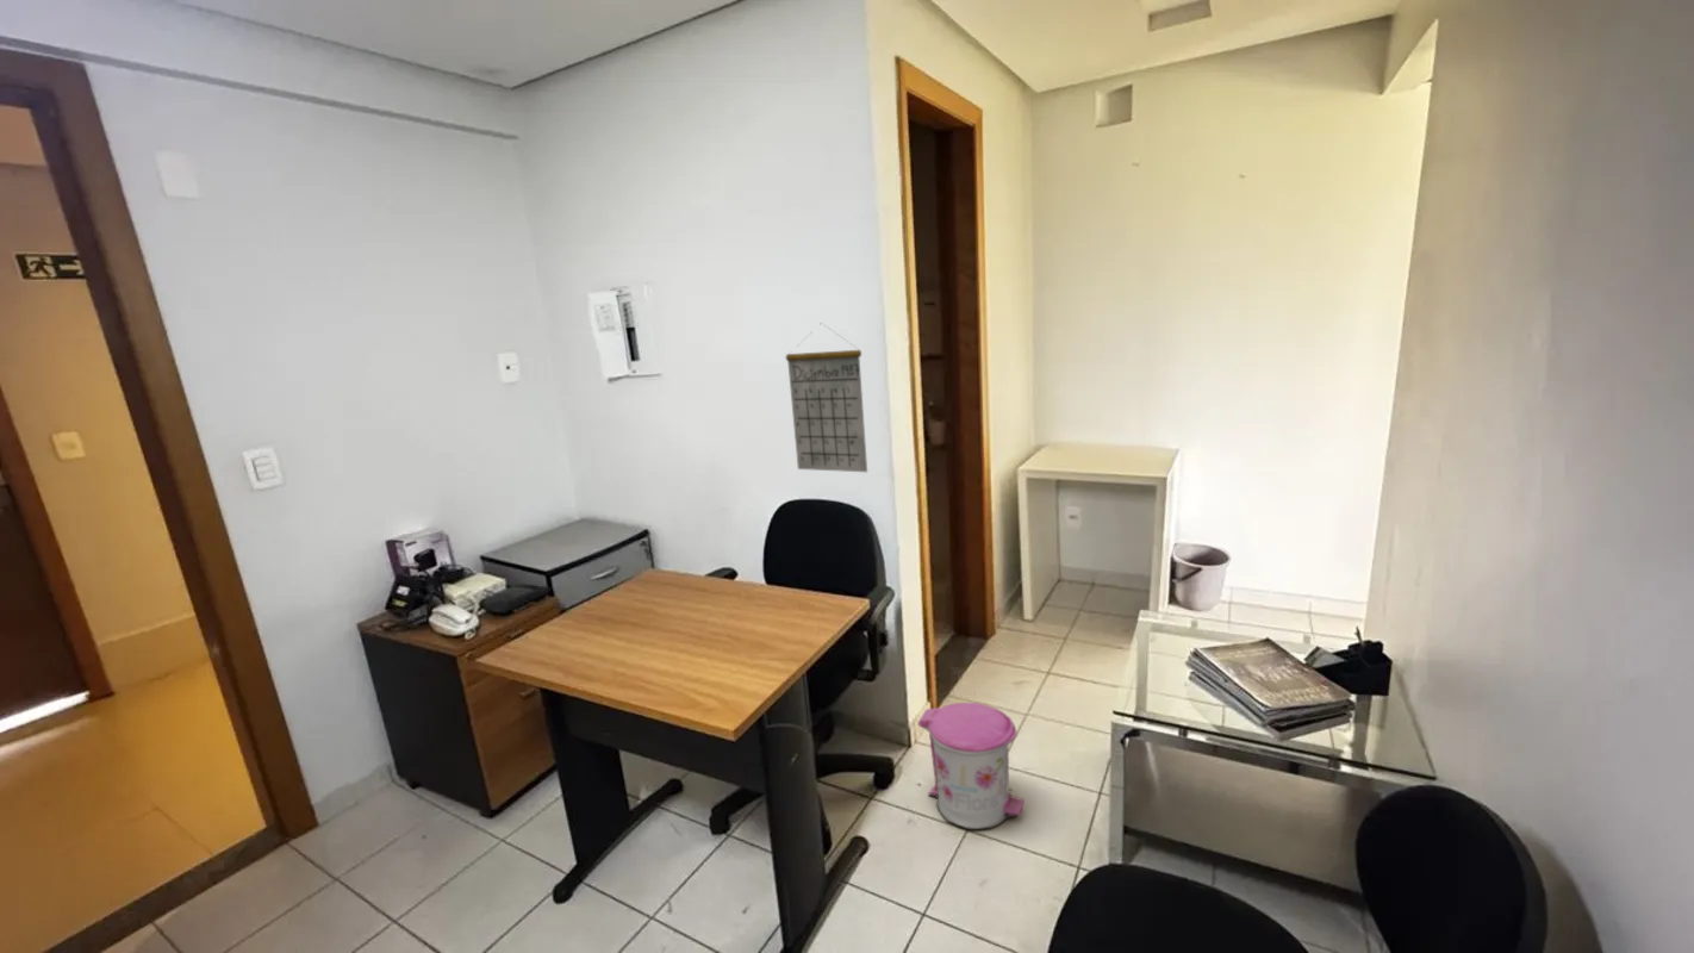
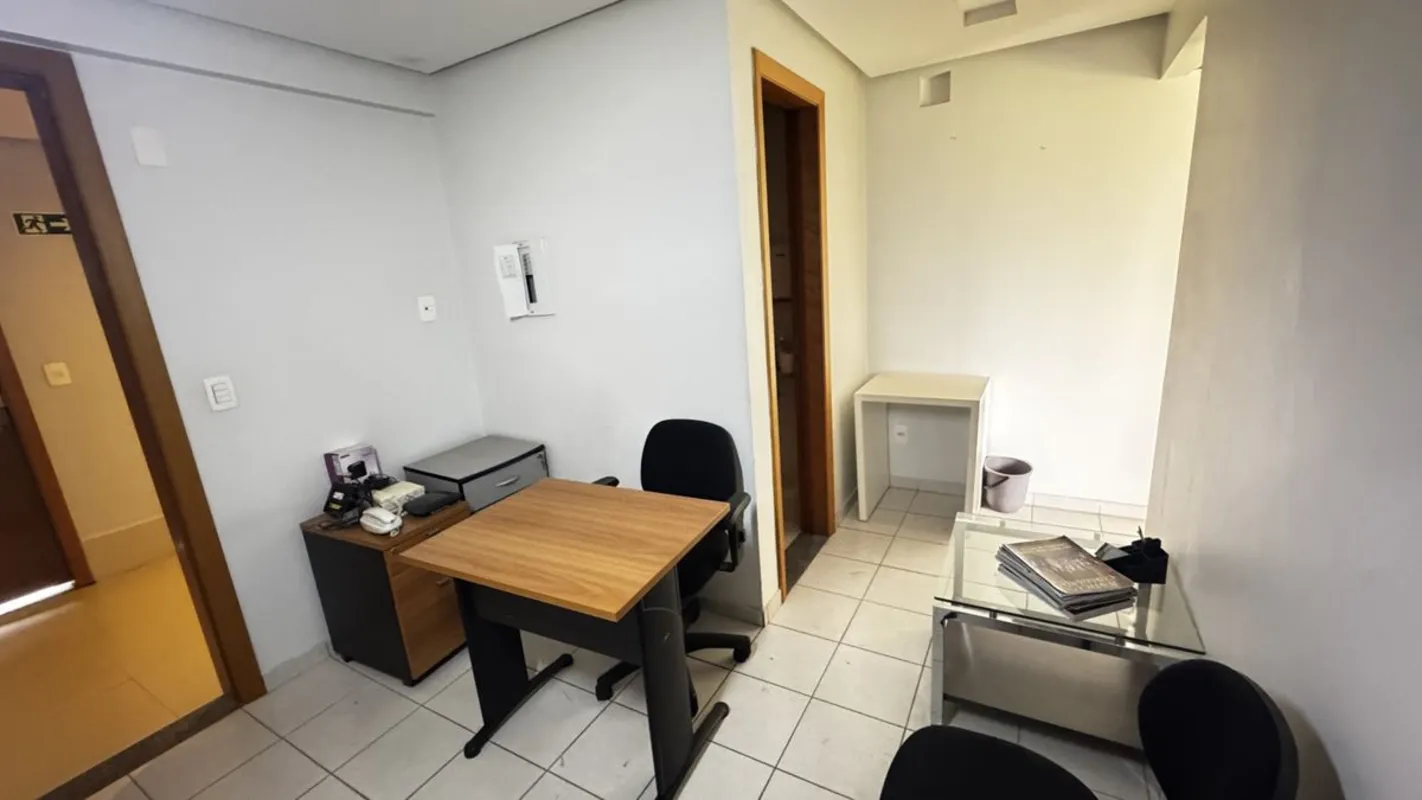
- calendar (826, 398)
- trash can (970, 761)
